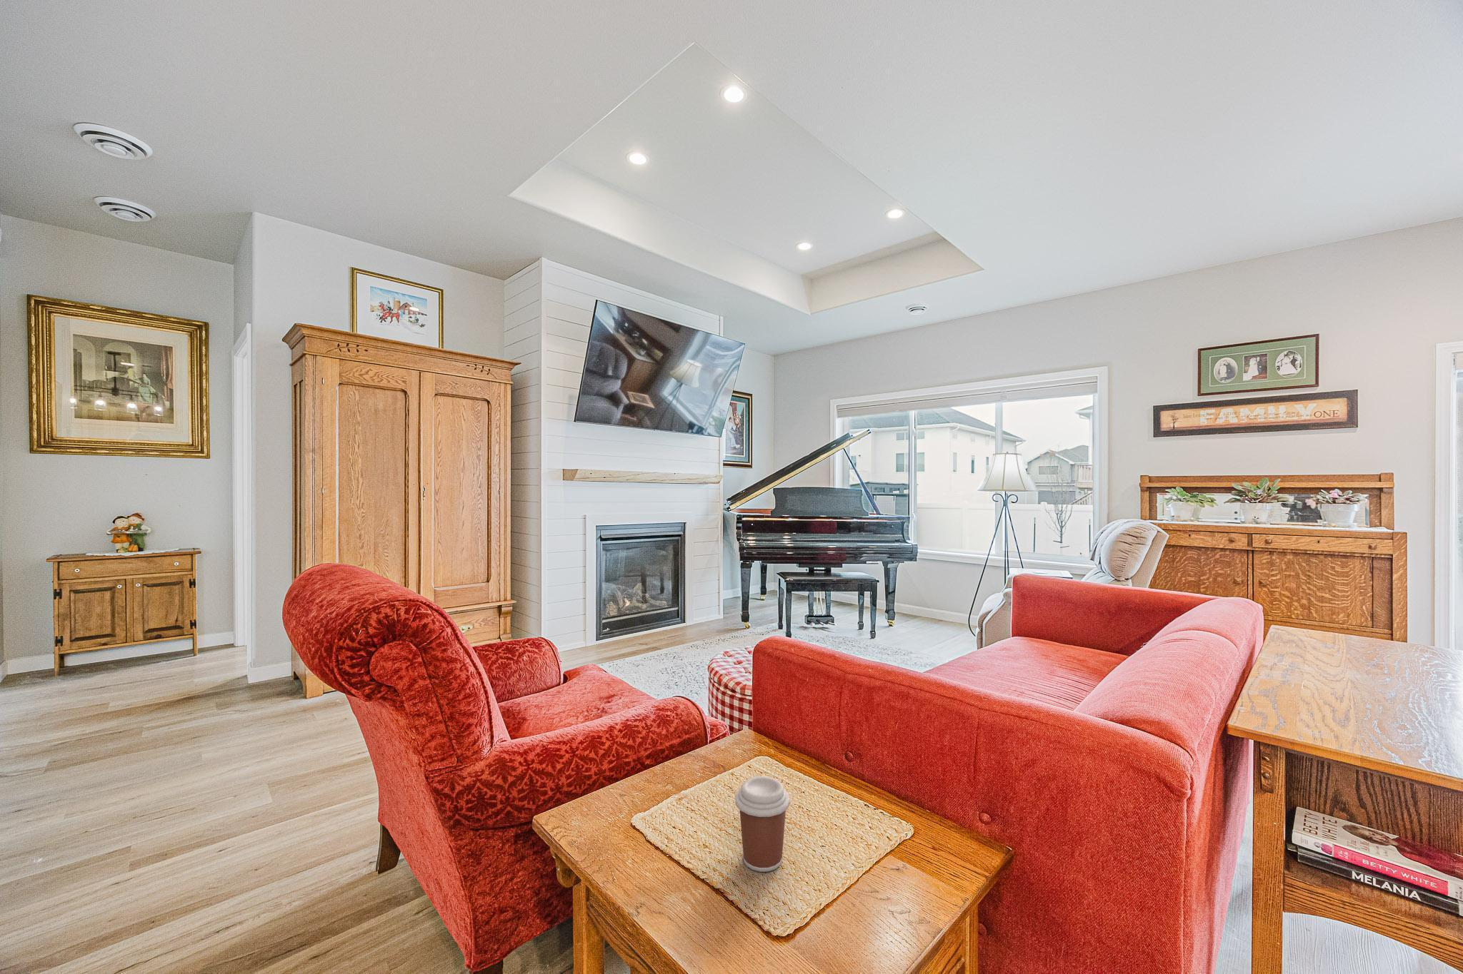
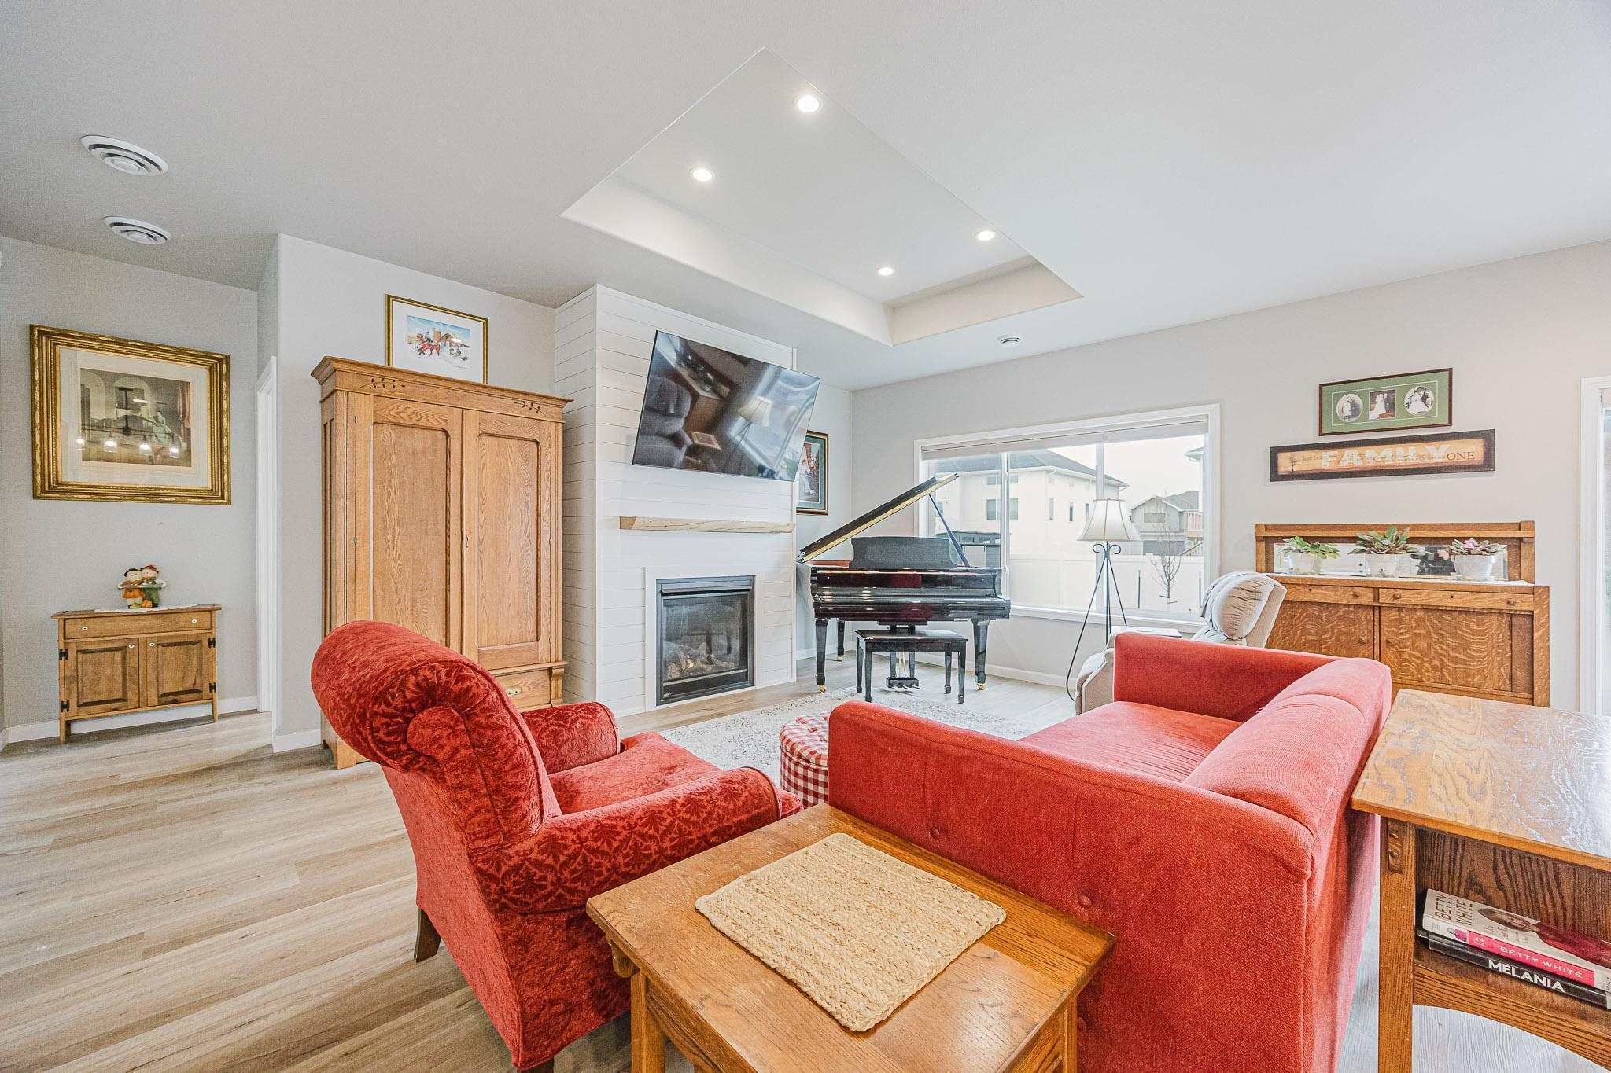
- coffee cup (763, 822)
